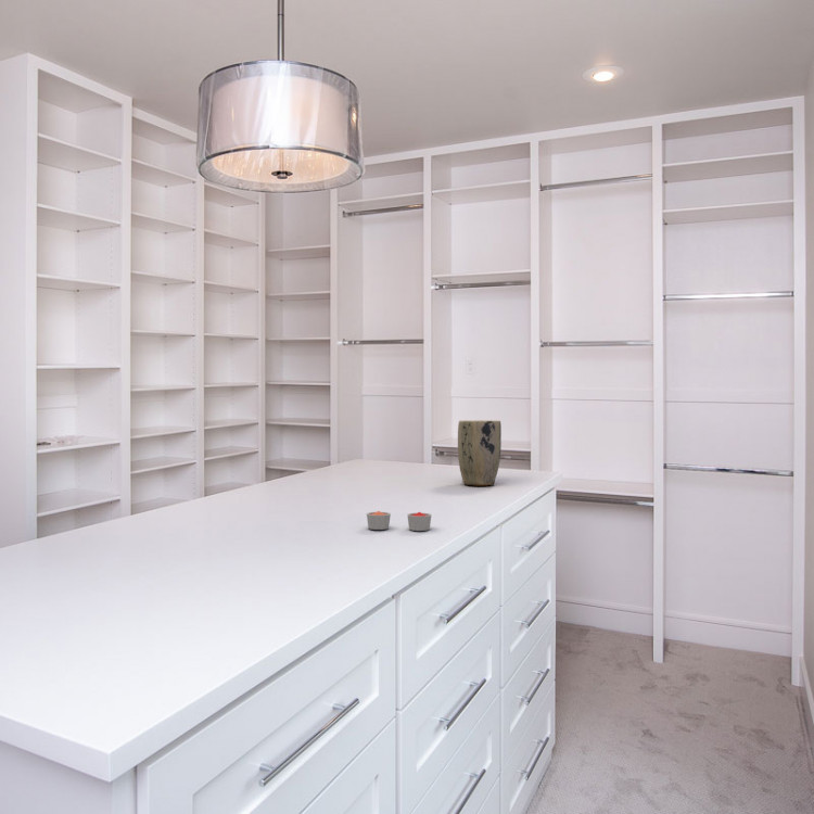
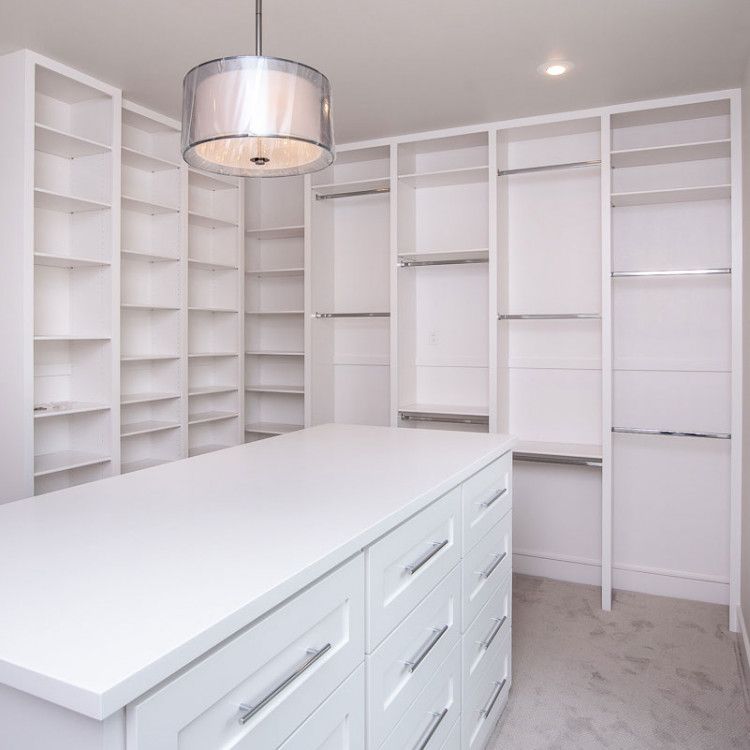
- plant pot (479, 451)
- candle (390, 516)
